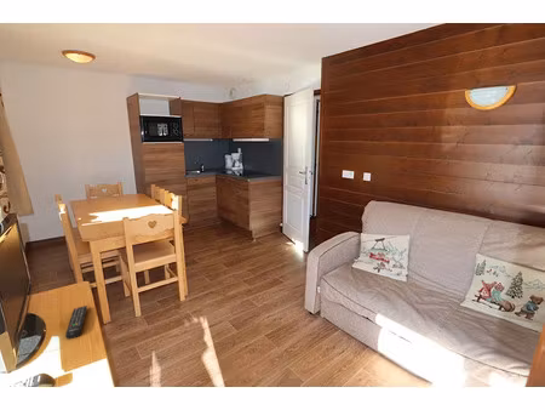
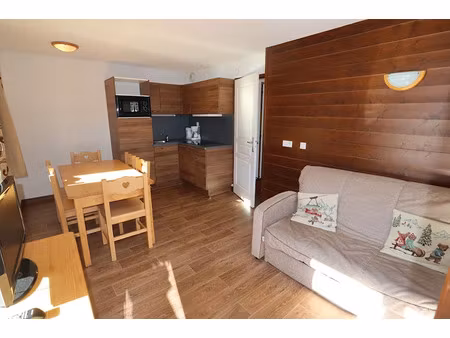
- remote control (78, 319)
